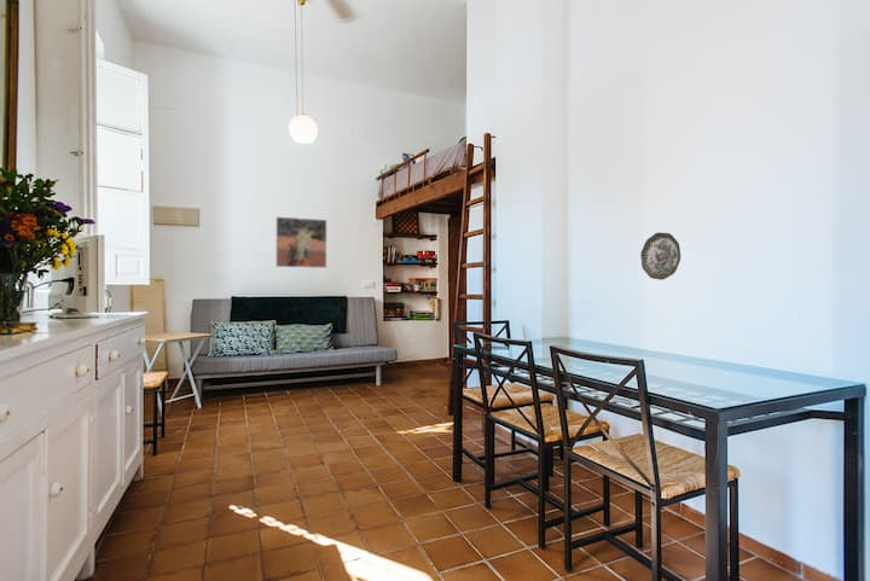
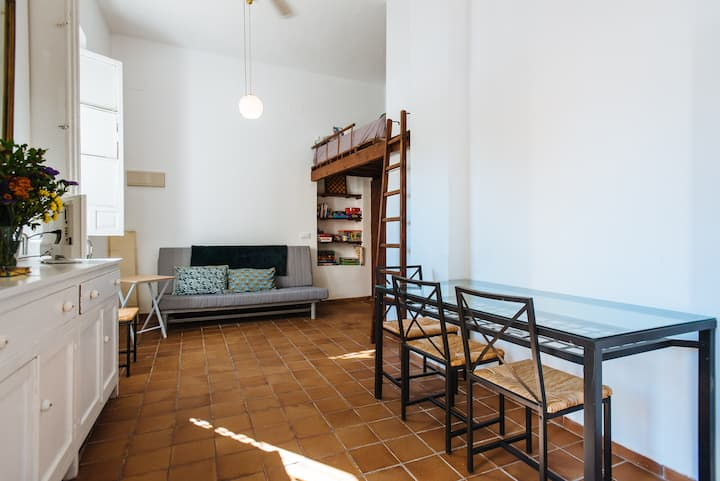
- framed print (301, 243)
- decorative plate (661, 256)
